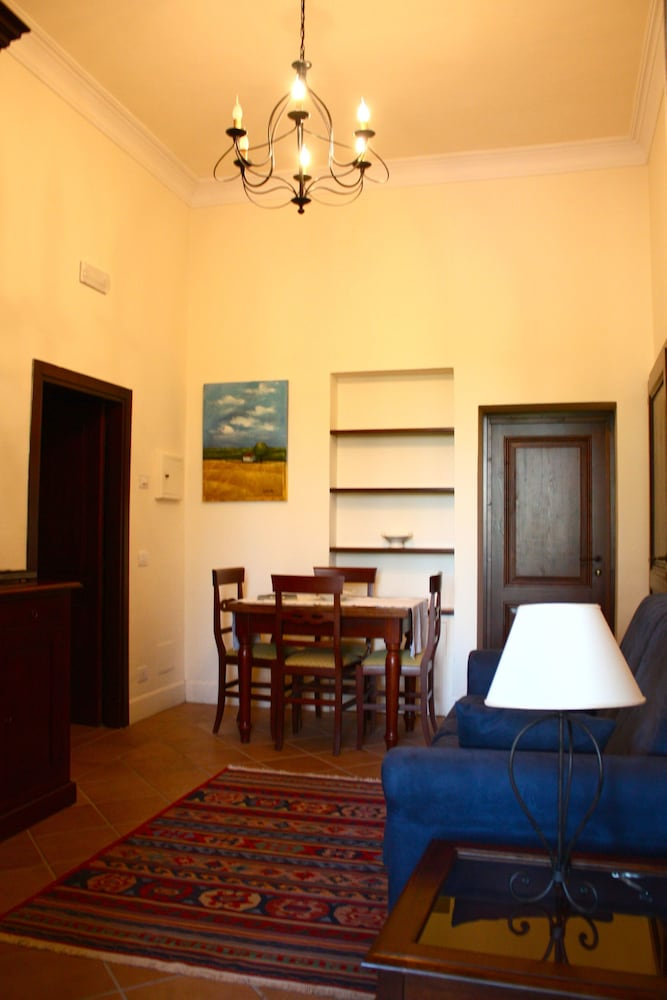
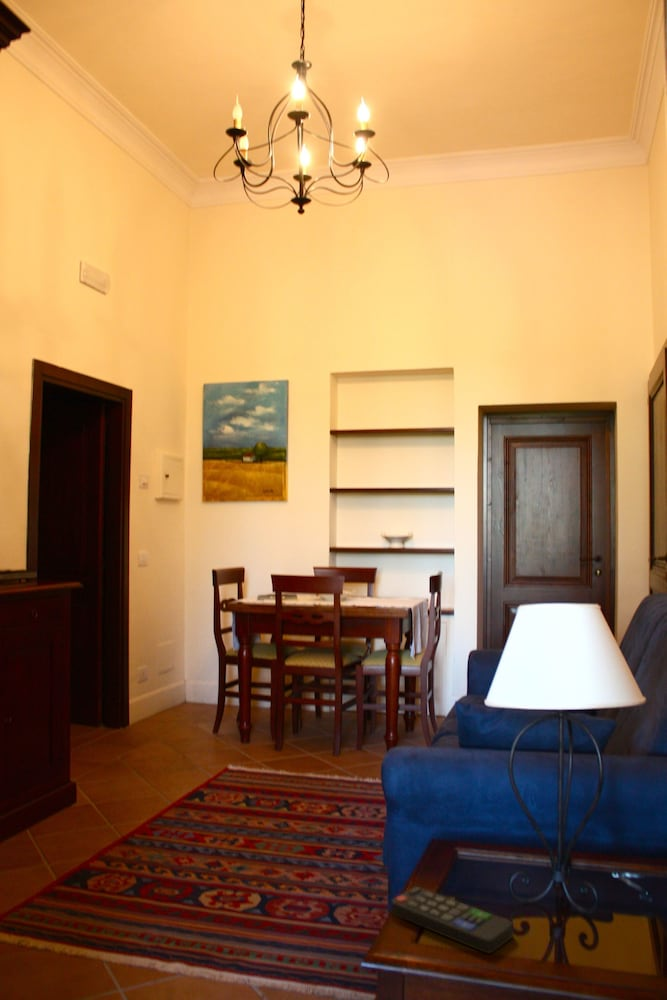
+ remote control (450, 916)
